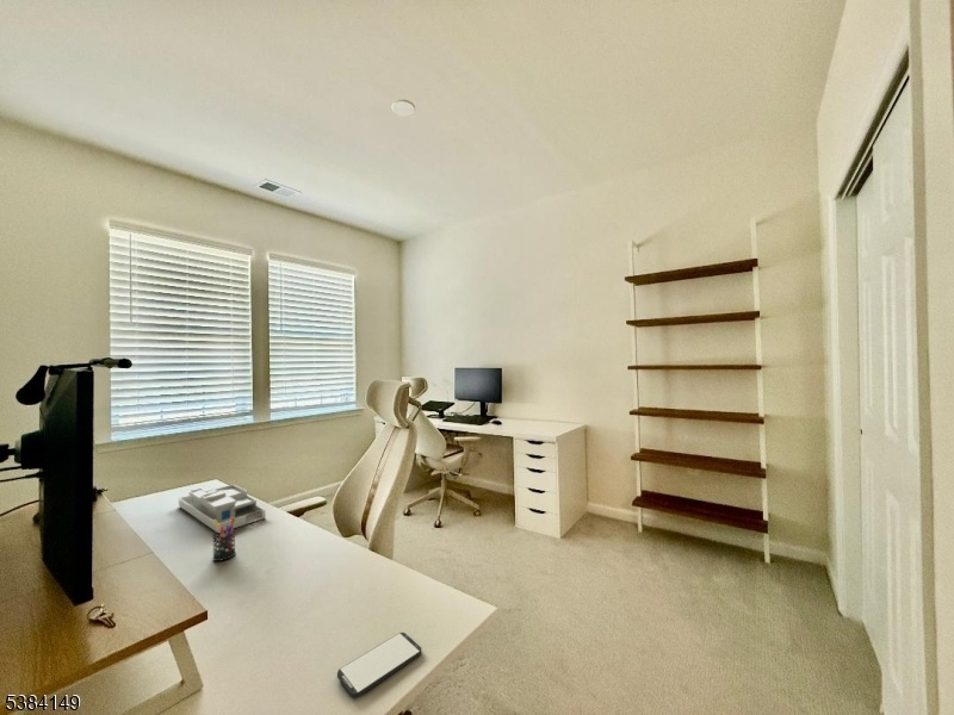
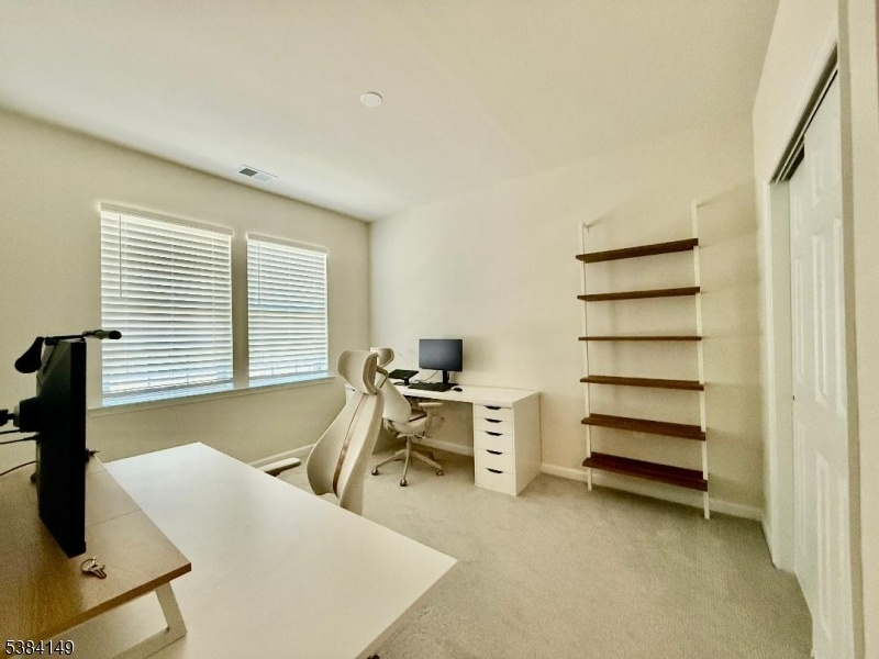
- smartphone (380, 661)
- desk organizer (219, 500)
- pen holder (227, 535)
